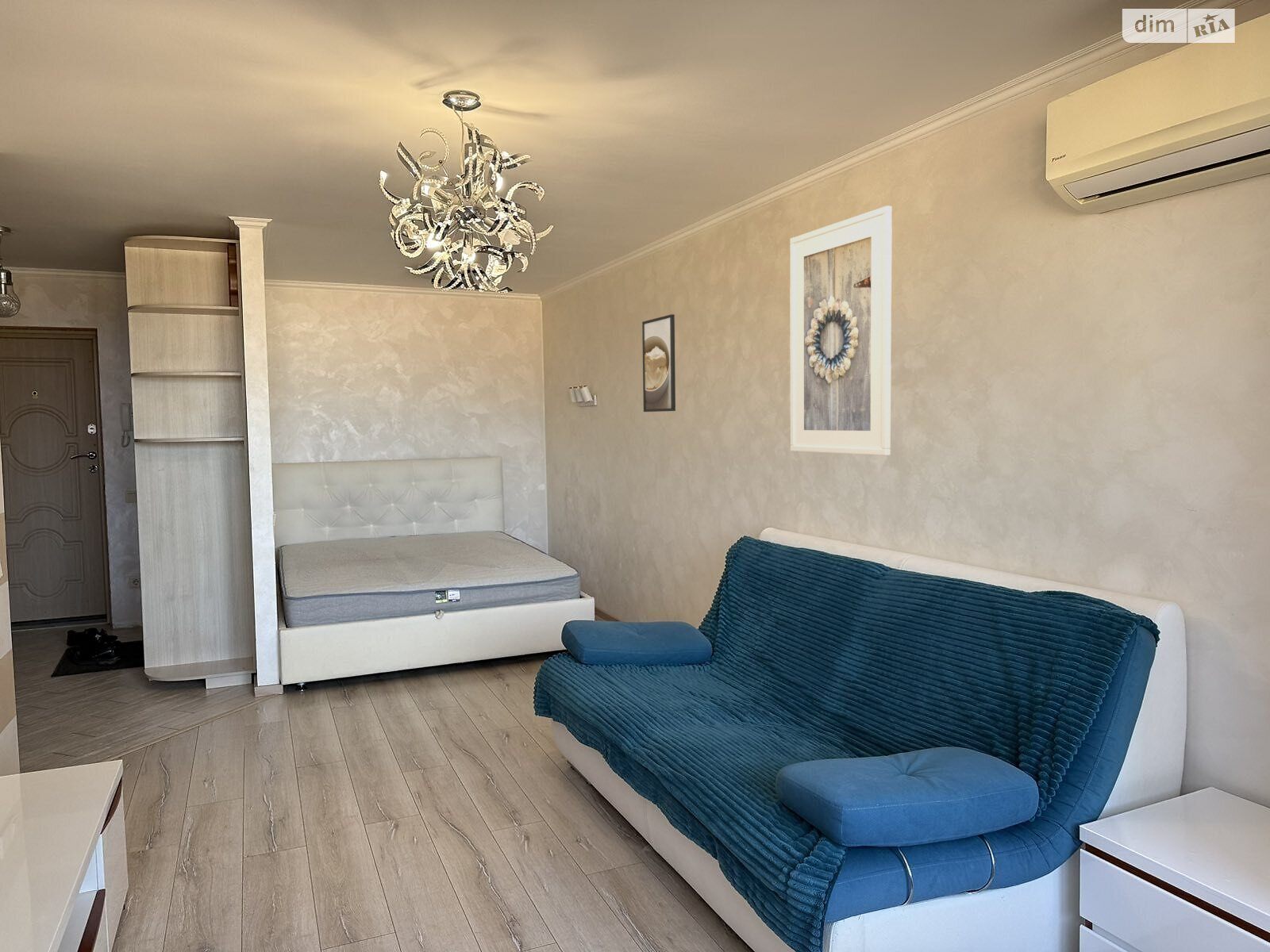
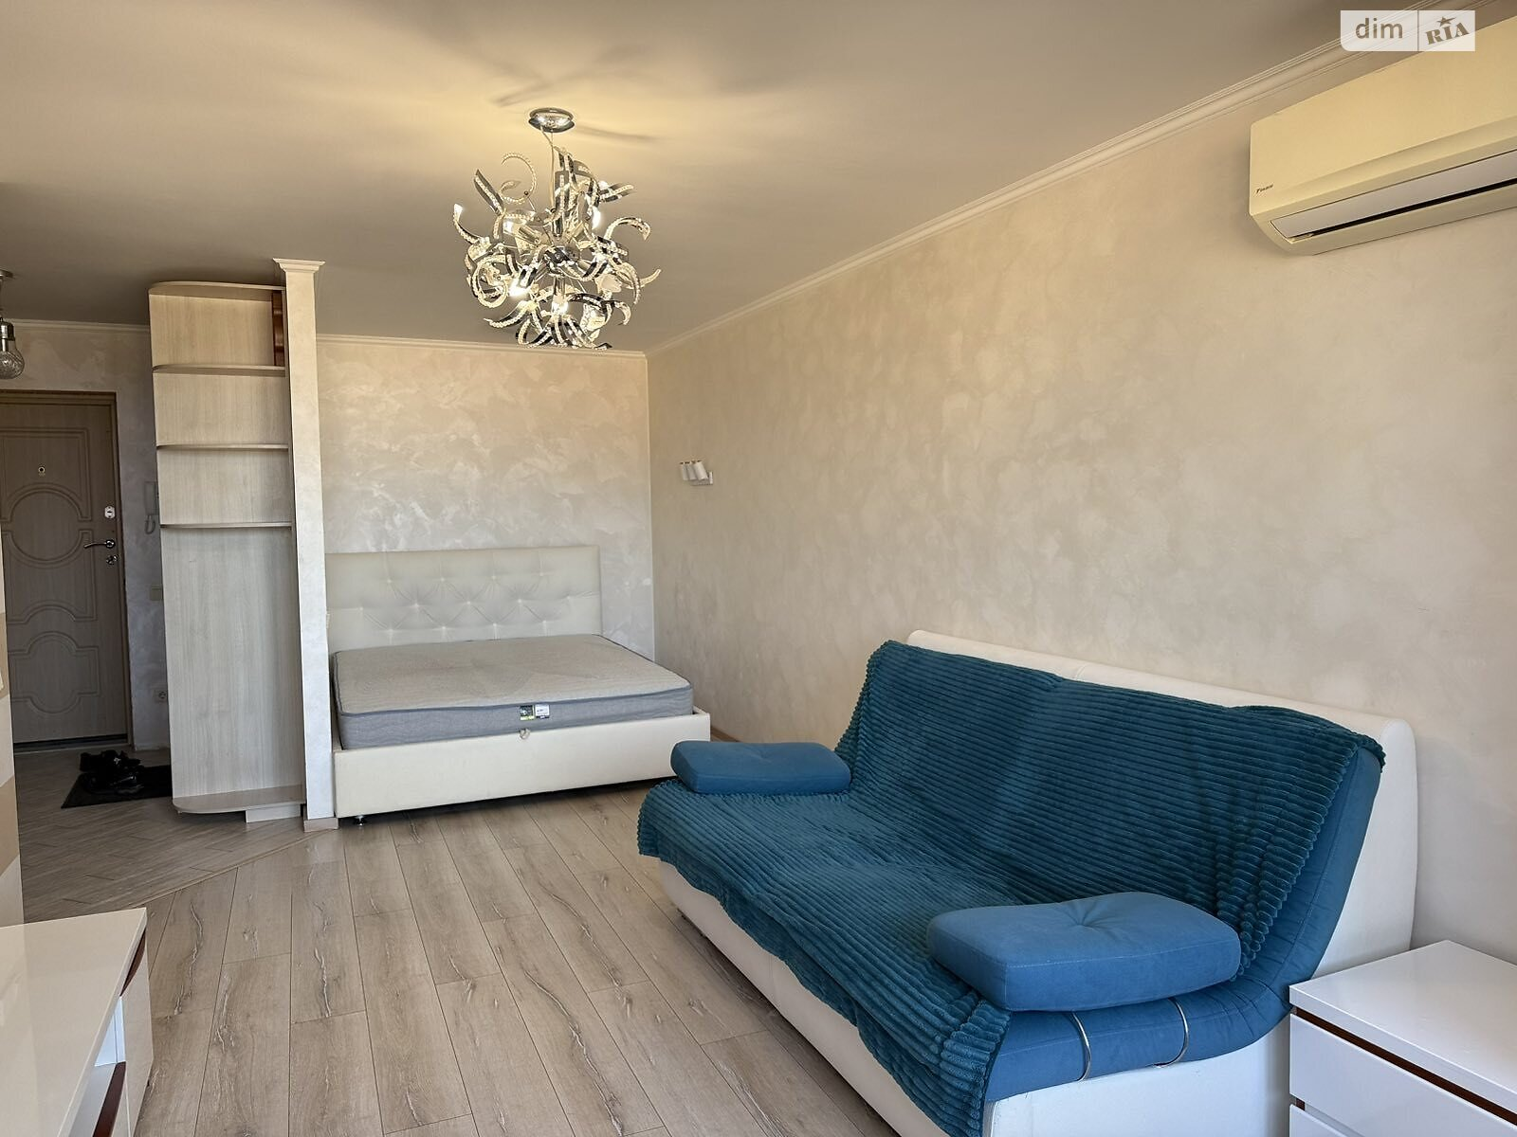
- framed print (837, 339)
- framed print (658, 365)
